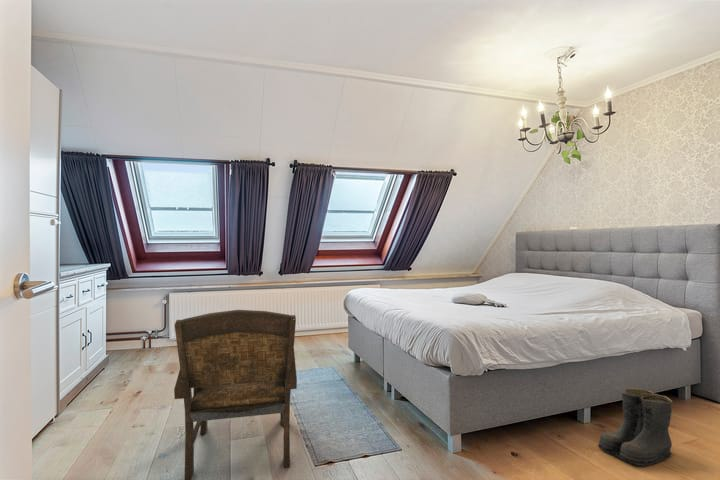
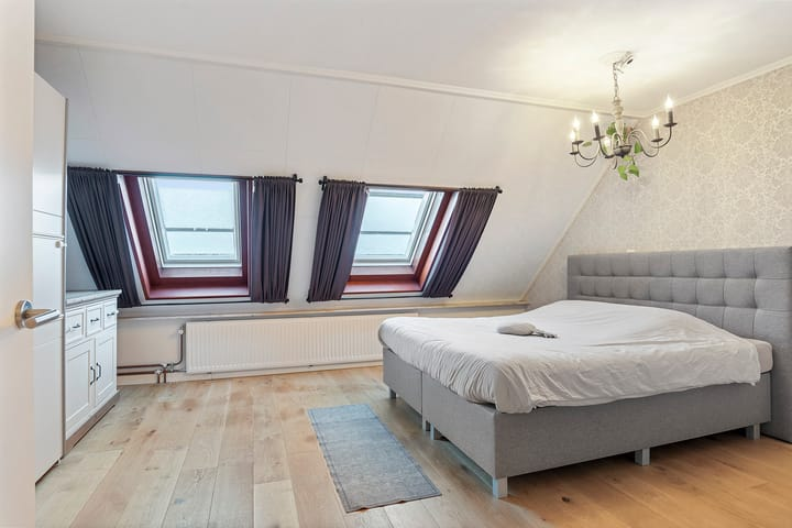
- armchair (241, 375)
- boots (635, 423)
